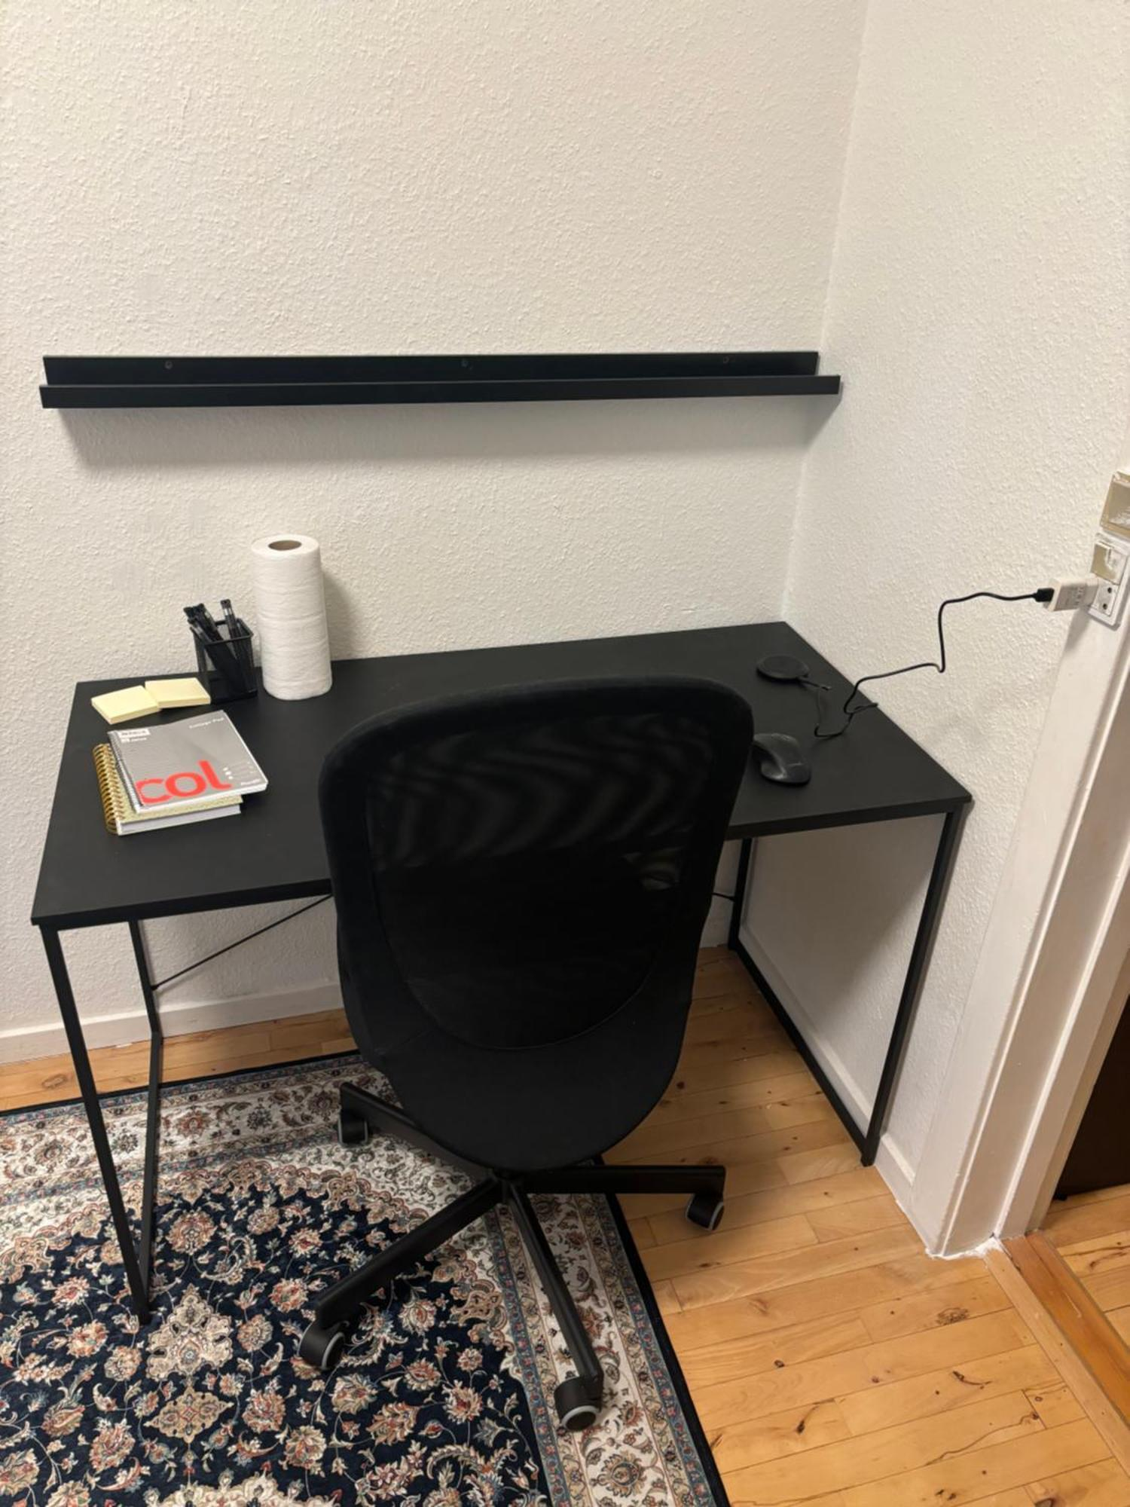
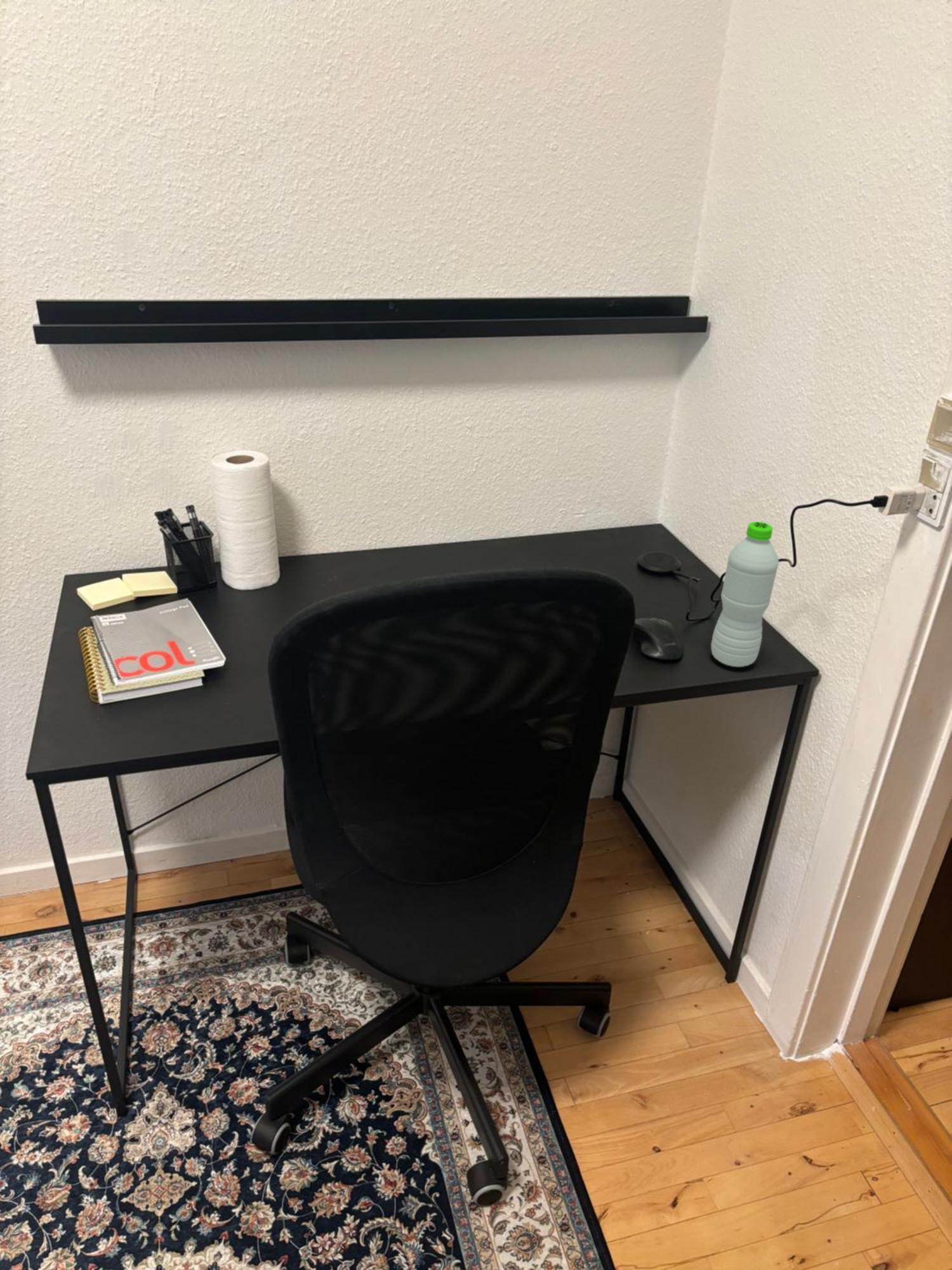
+ water bottle (746, 595)
